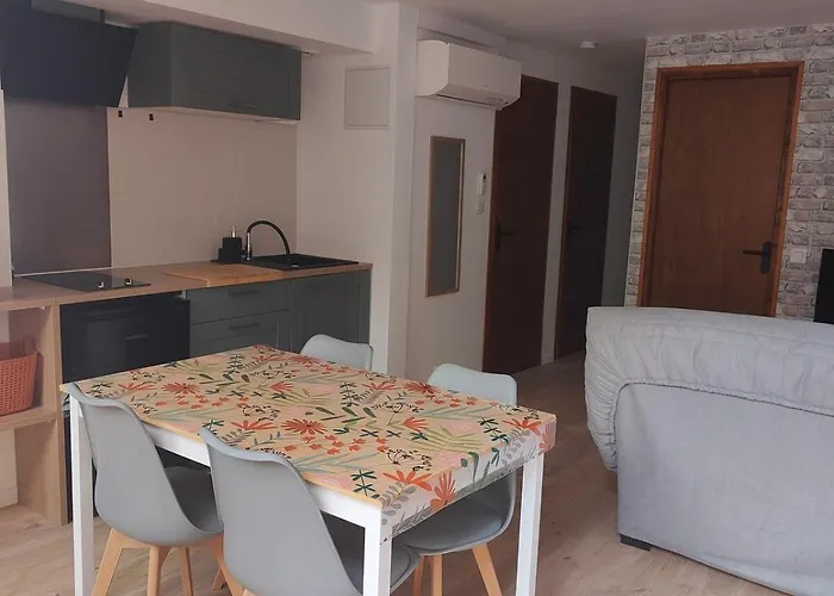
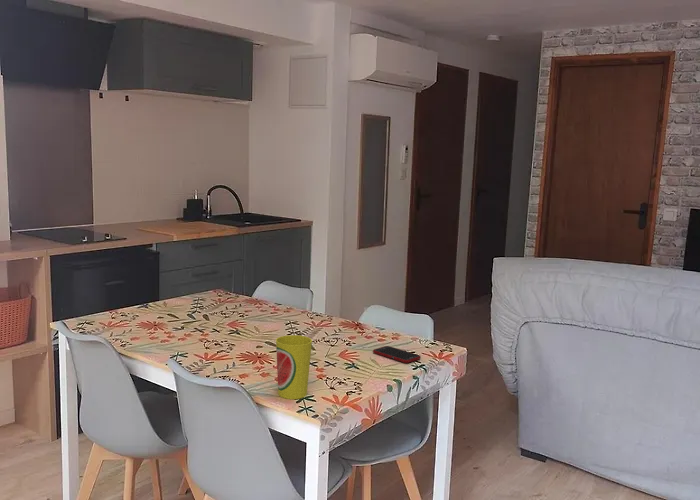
+ cell phone (396, 354)
+ cup (293, 367)
